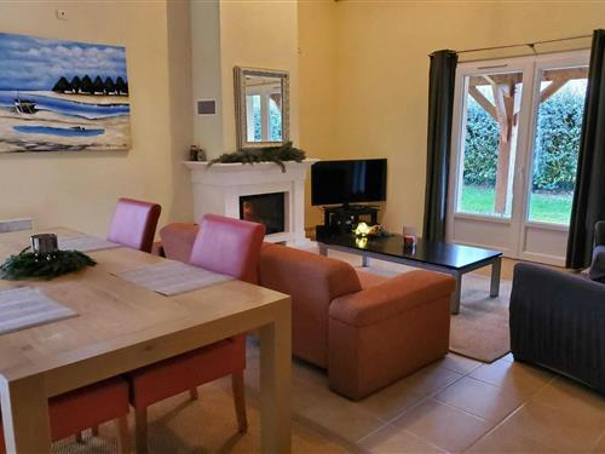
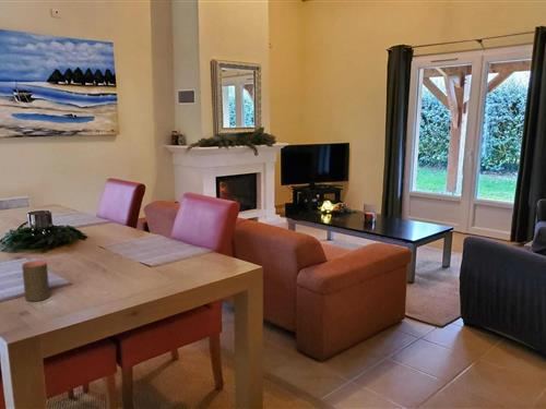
+ cup (36, 280)
